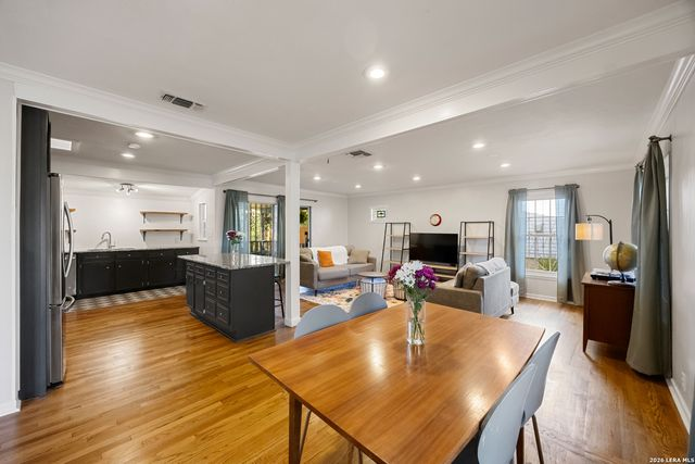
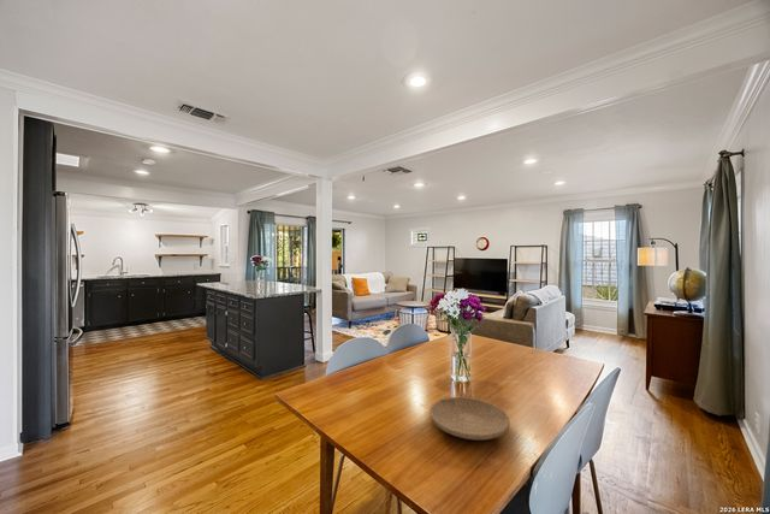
+ plate (468, 420)
